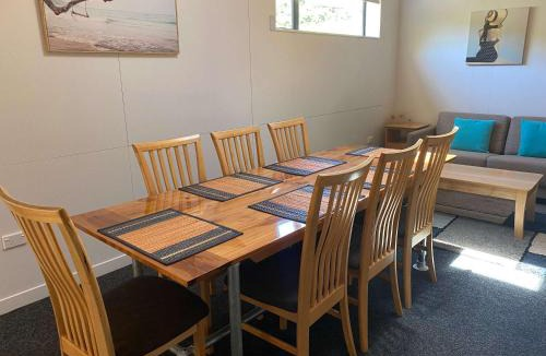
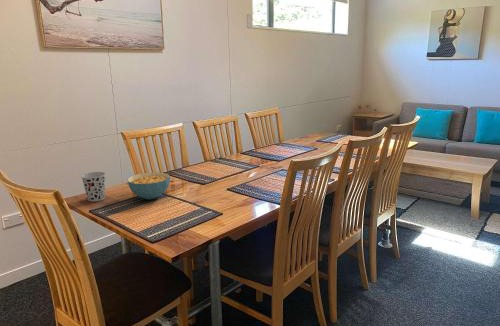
+ cereal bowl (149, 187)
+ cup (94, 186)
